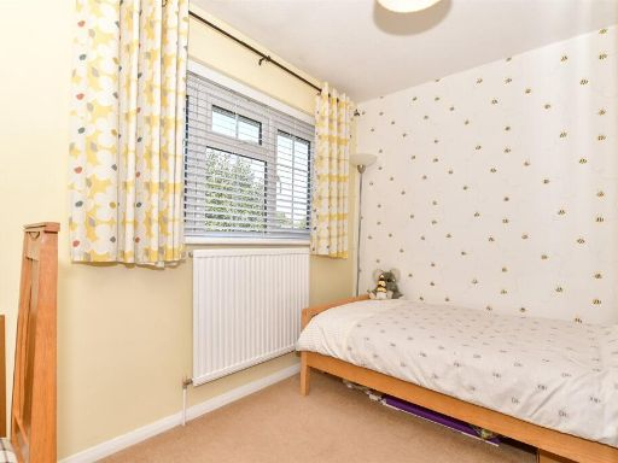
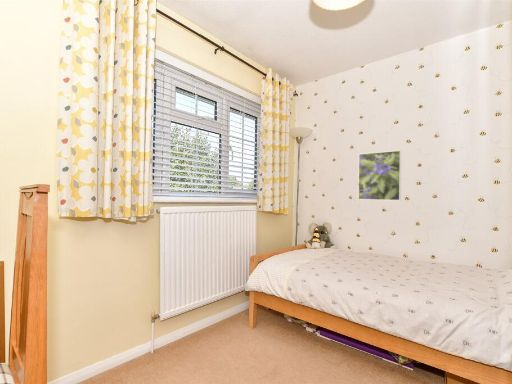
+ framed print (378, 176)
